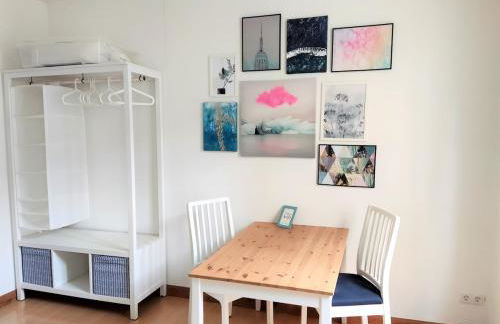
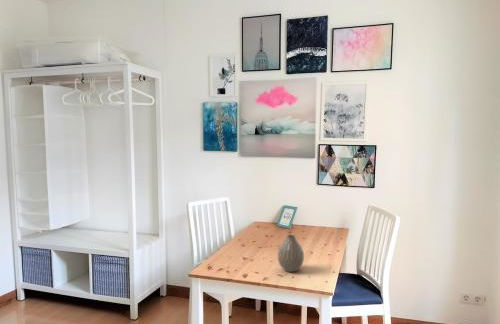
+ vase (290, 252)
